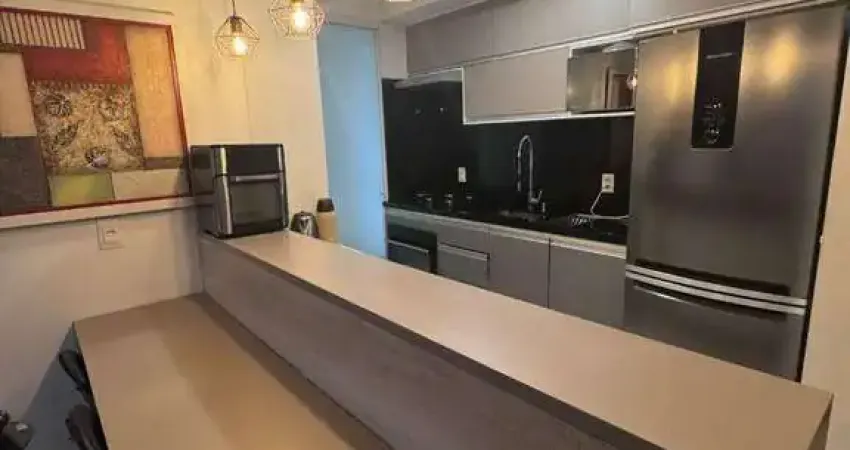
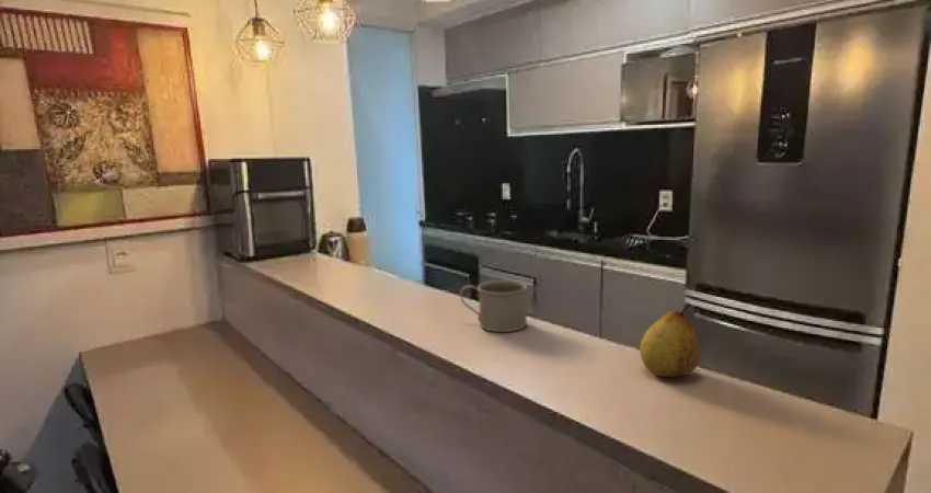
+ fruit (669, 336)
+ mug (498, 305)
